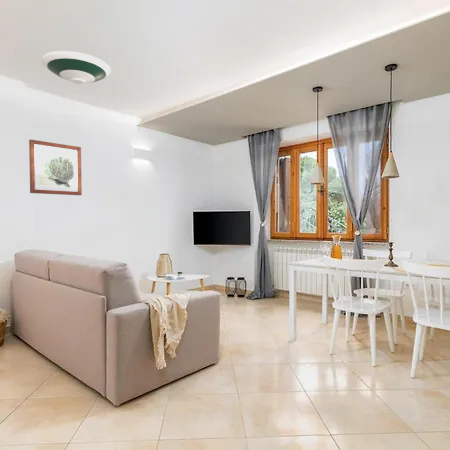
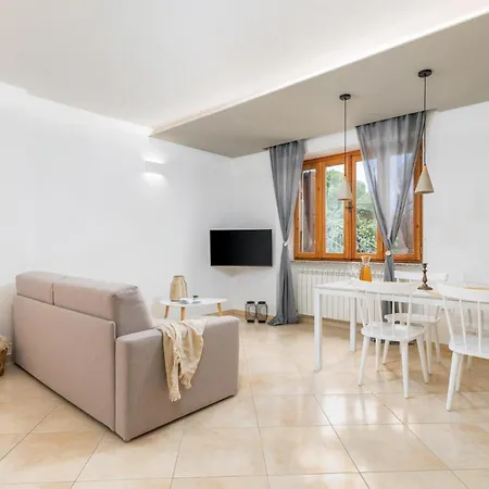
- wall art (56, 169)
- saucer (77, 74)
